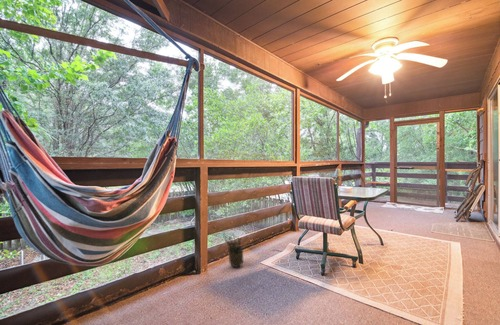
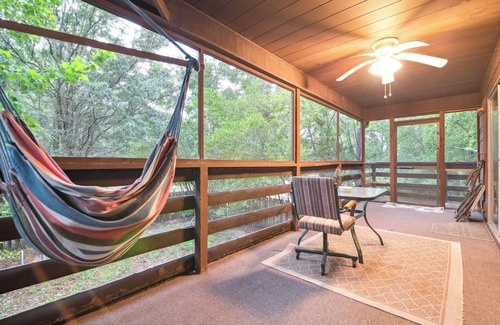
- potted plant (234, 248)
